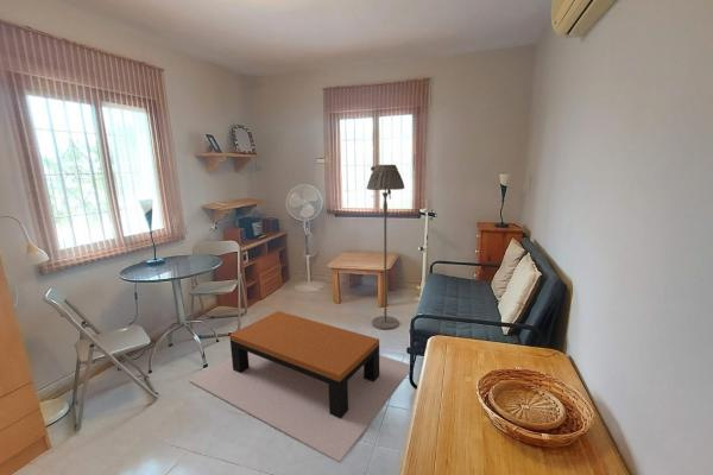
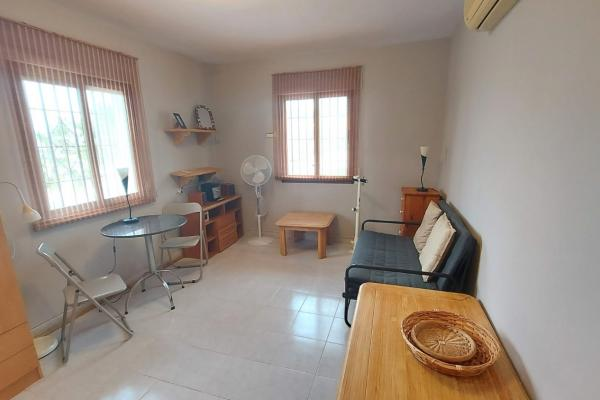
- floor lamp (385, 247)
- coffee table (303, 355)
